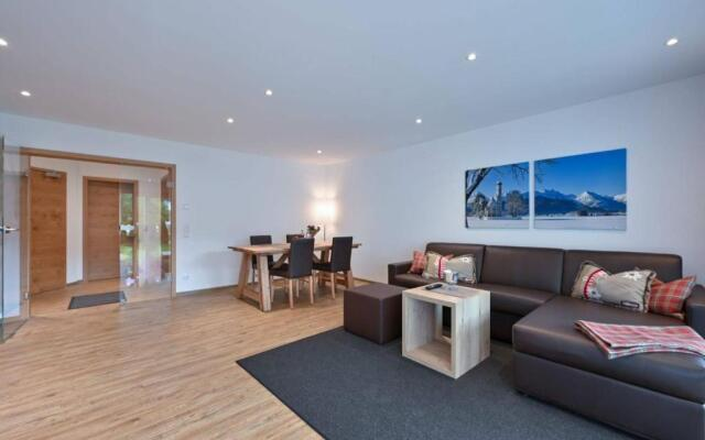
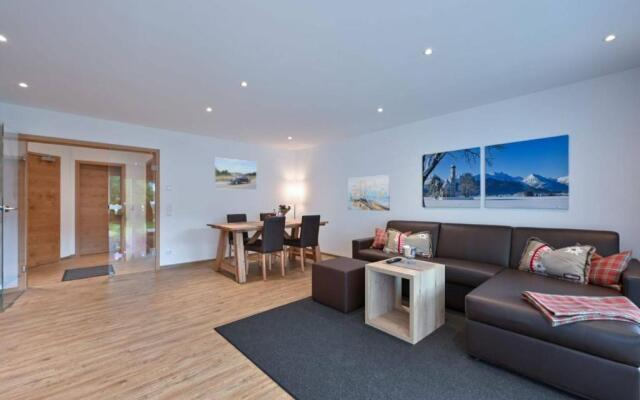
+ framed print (236, 174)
+ wall art (367, 193)
